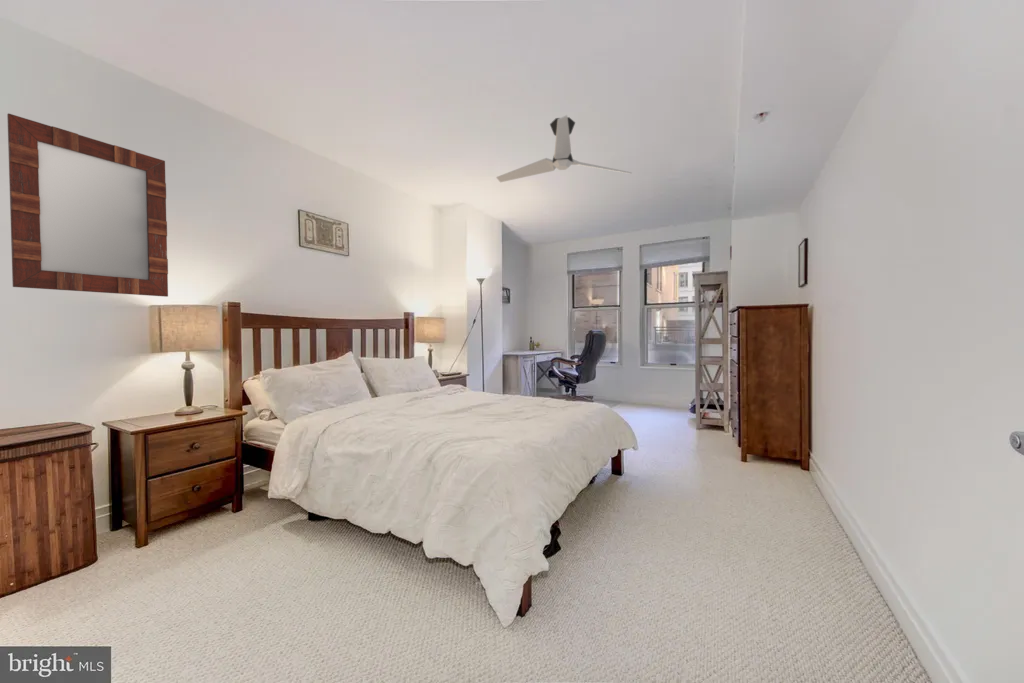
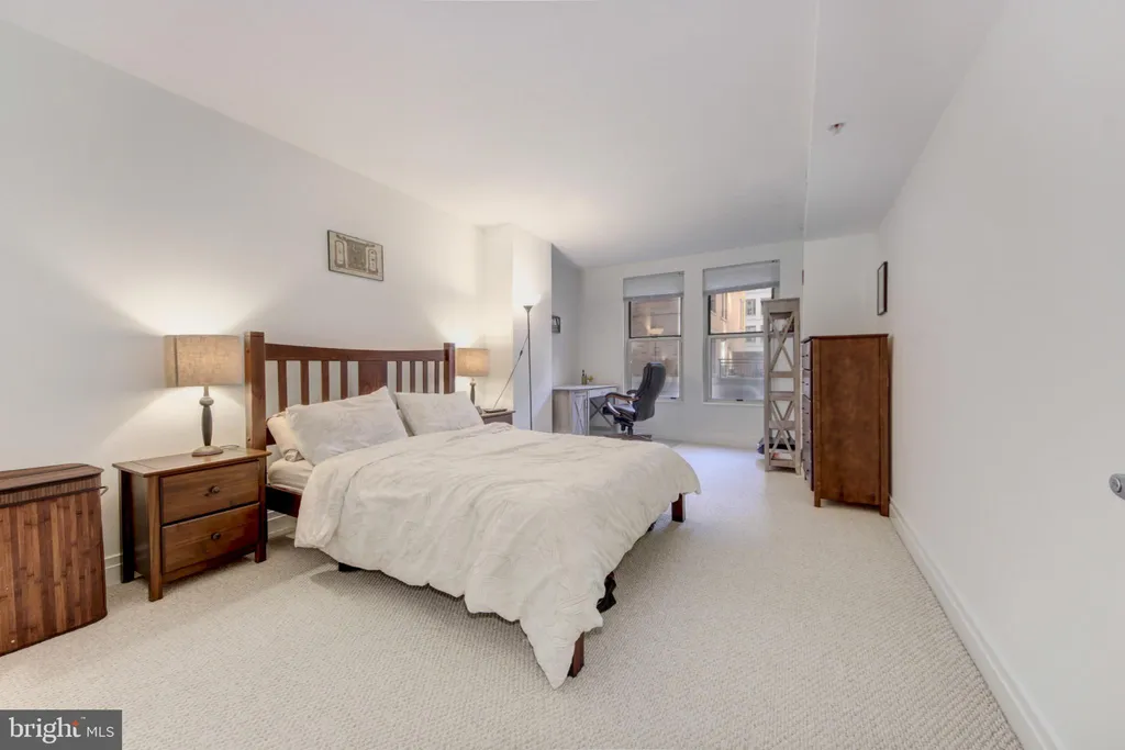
- home mirror (97, 216)
- ceiling fan (562, 136)
